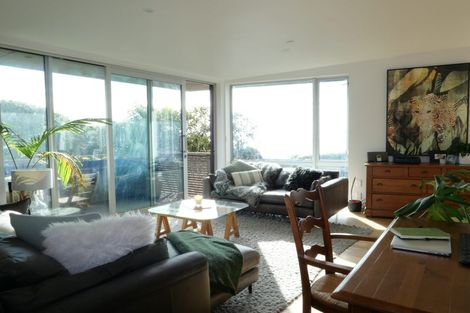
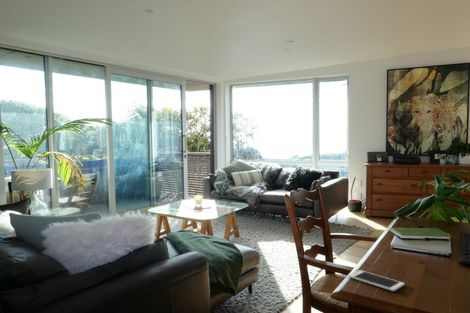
+ cell phone (375, 280)
